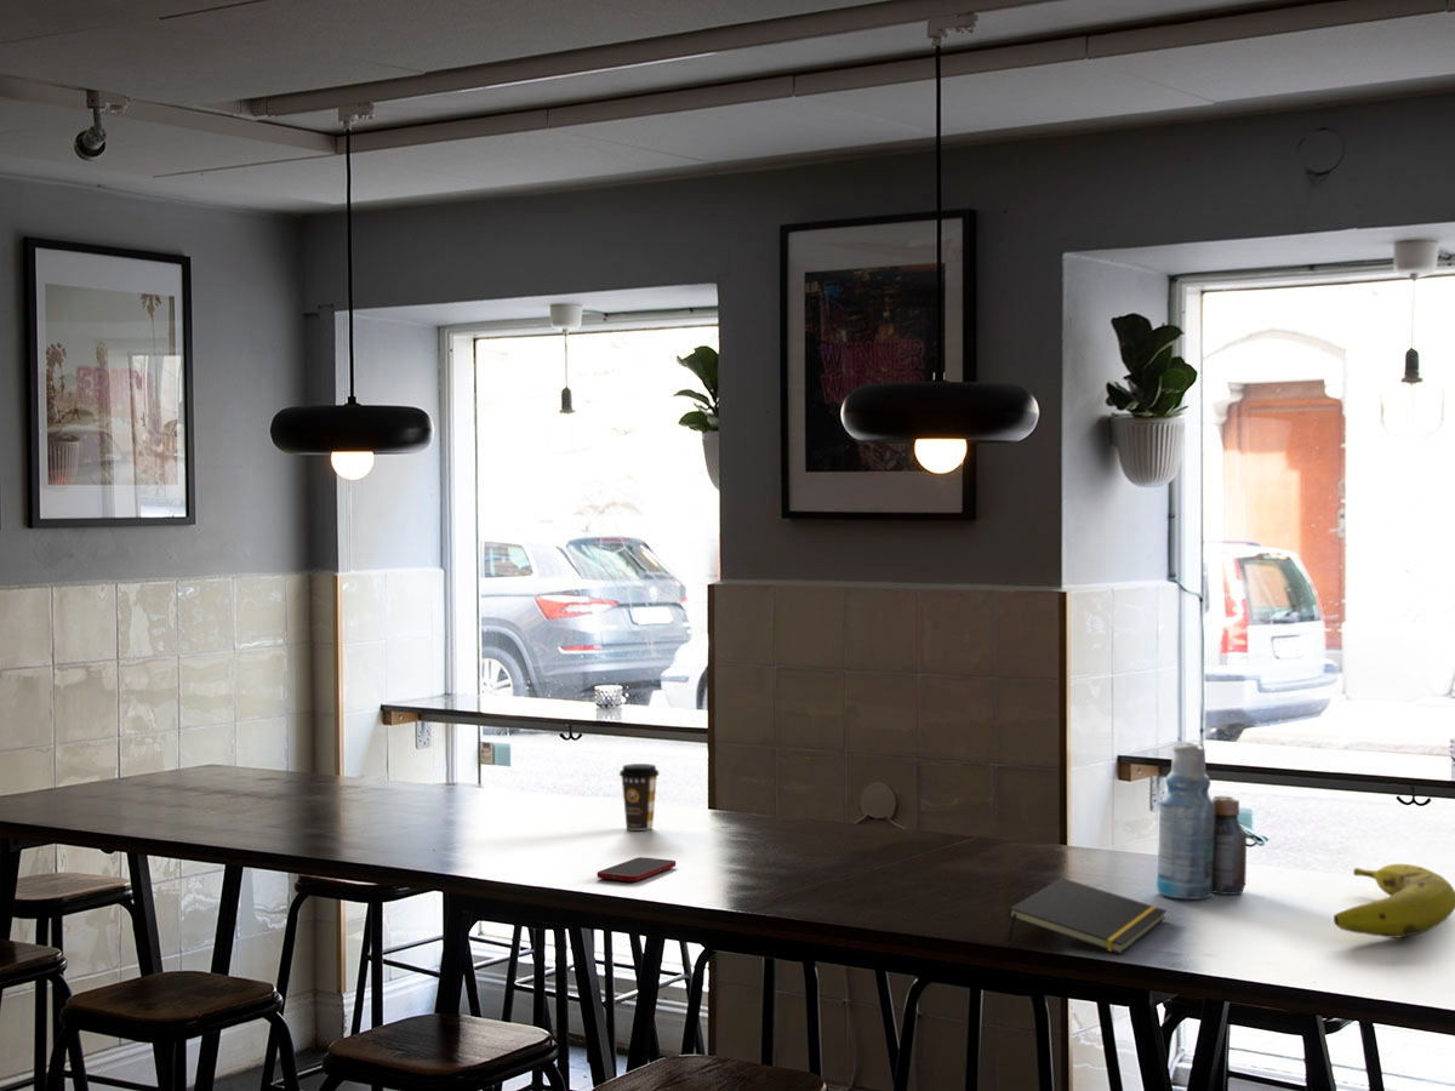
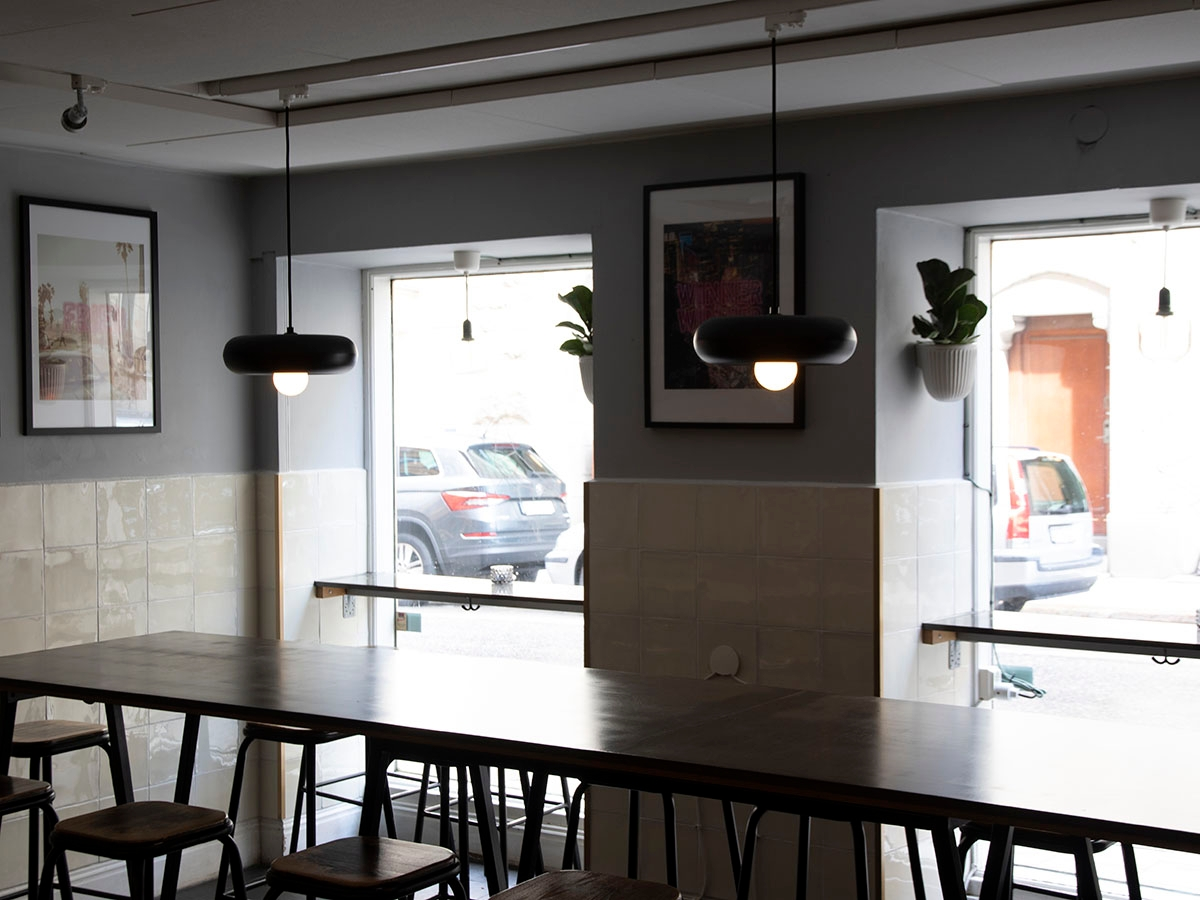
- cell phone (637, 869)
- notepad (1089, 913)
- banana (1386, 898)
- bottle (1200, 817)
- coffee cup (639, 796)
